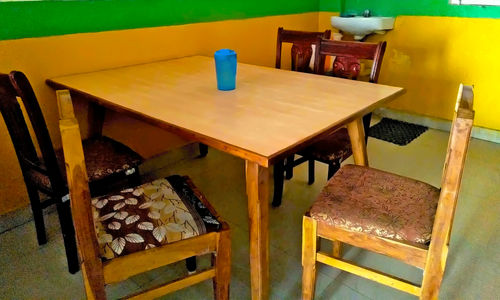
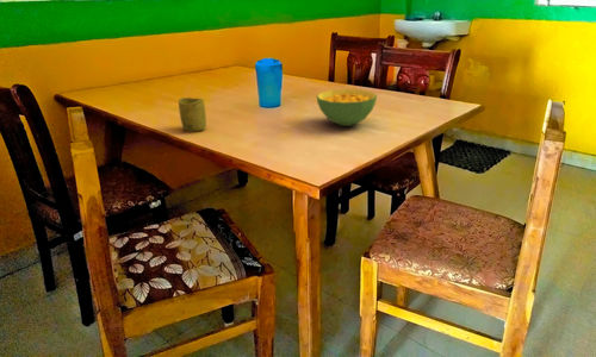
+ cup (192, 113)
+ cereal bowl (346, 109)
